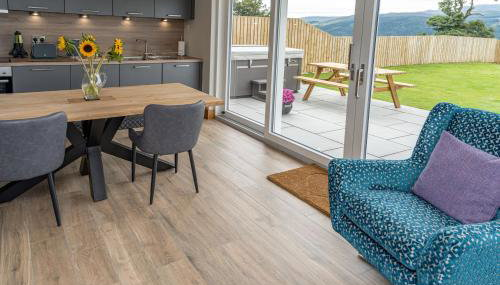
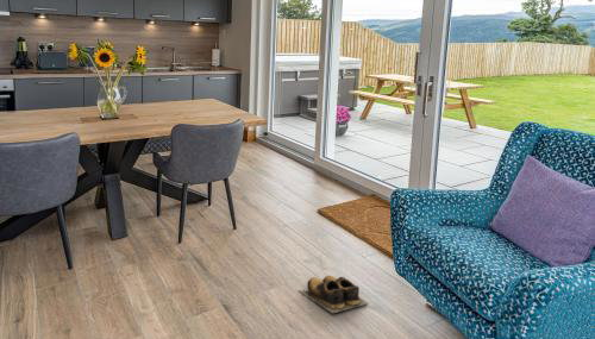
+ shoes (332, 287)
